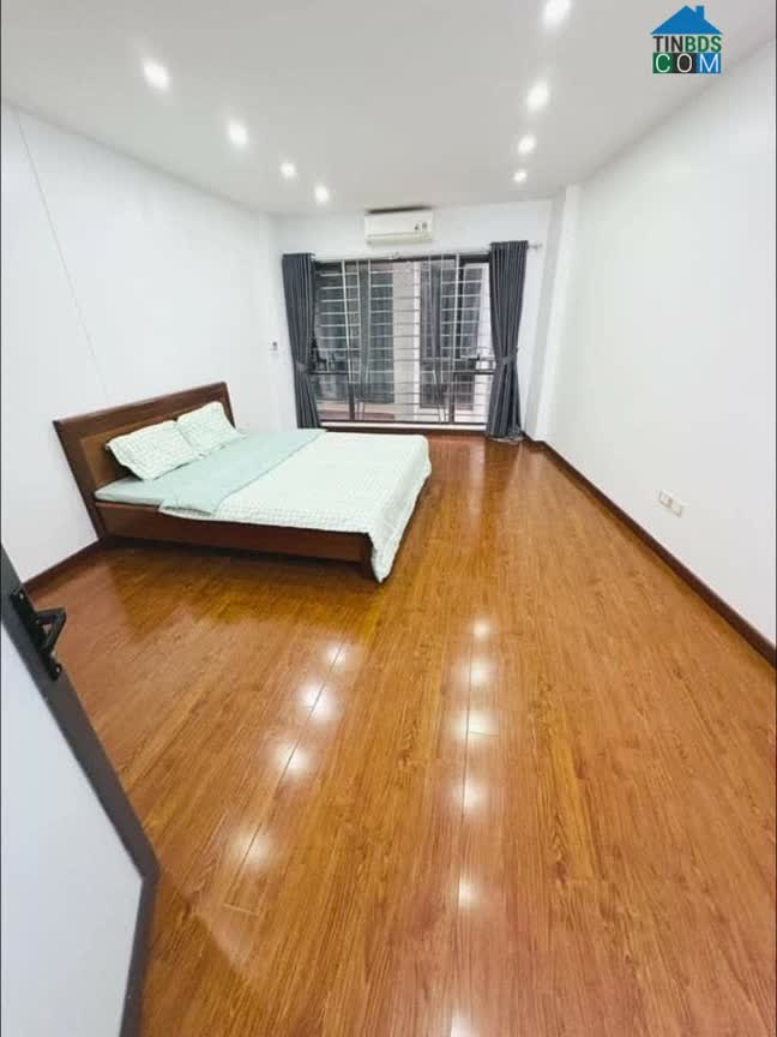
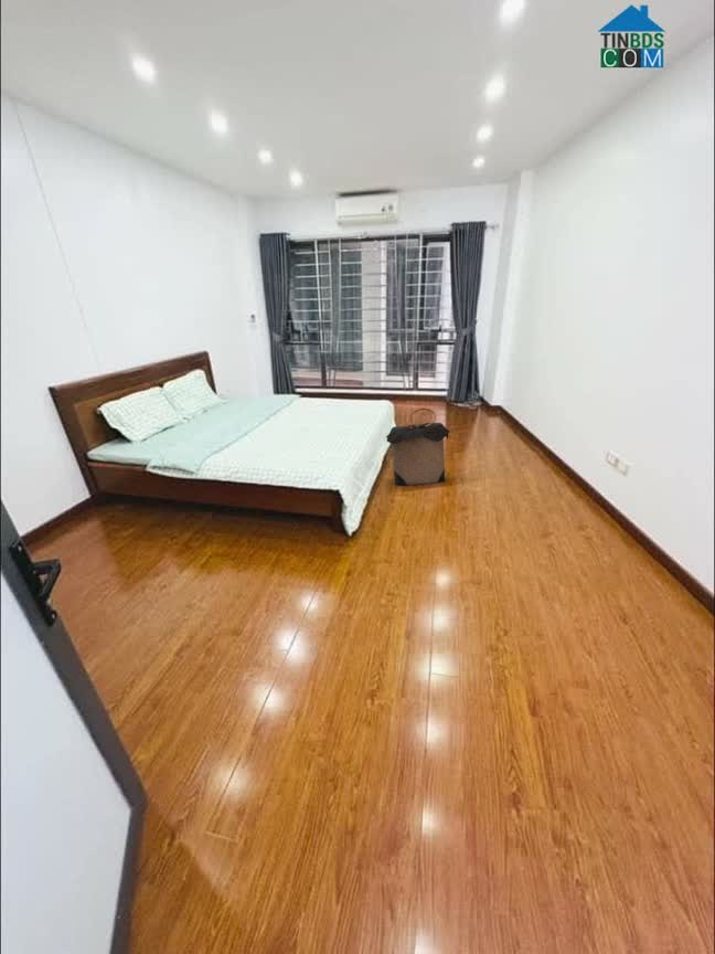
+ laundry hamper (416, 446)
